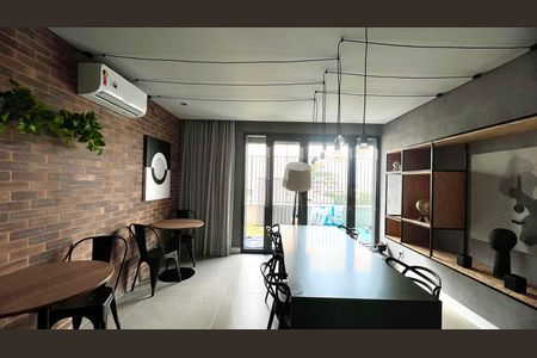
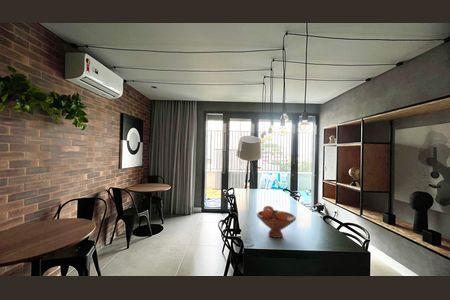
+ fruit bowl (275, 221)
